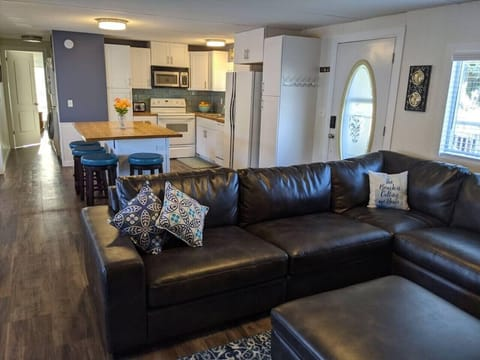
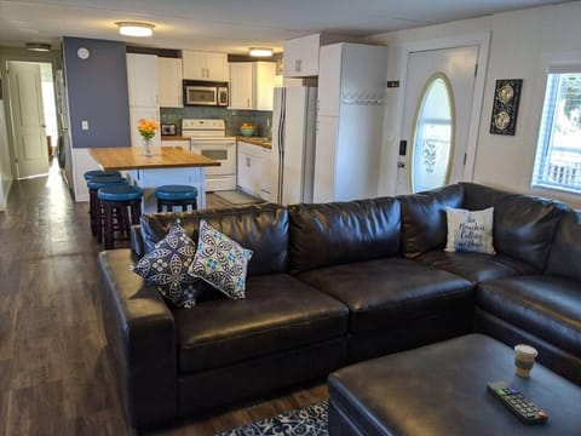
+ coffee cup (524, 361)
+ remote control (516, 401)
